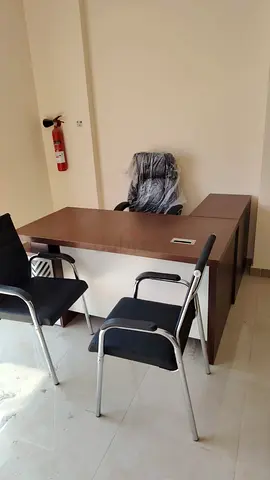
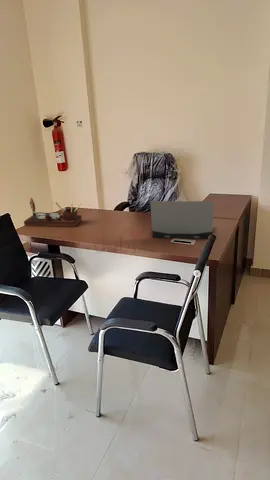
+ desk organizer (53, 212)
+ laptop computer (182, 214)
